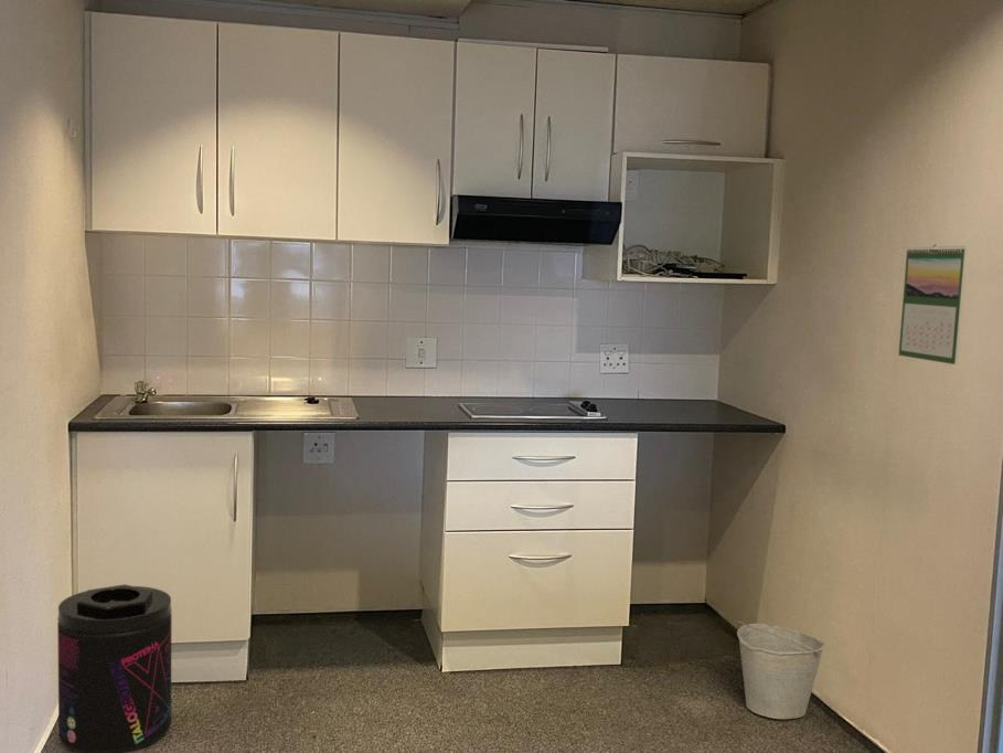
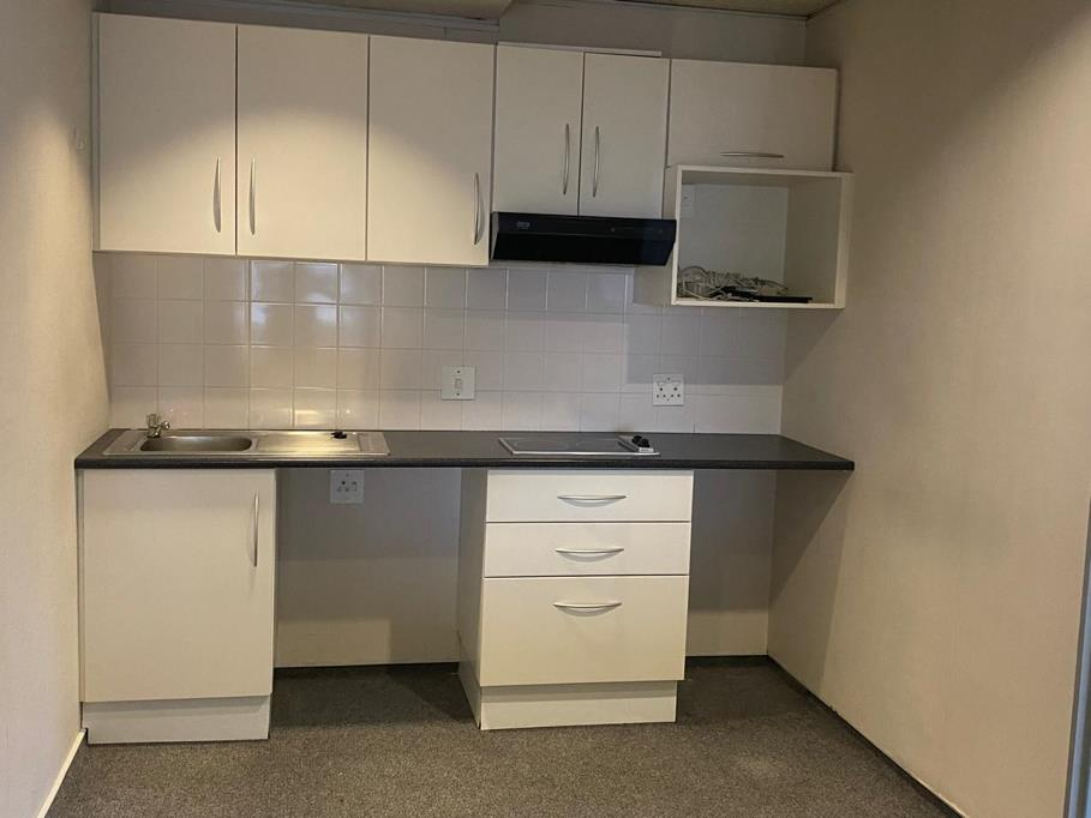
- bucket (777, 664)
- calendar (931, 301)
- supplement container (116, 664)
